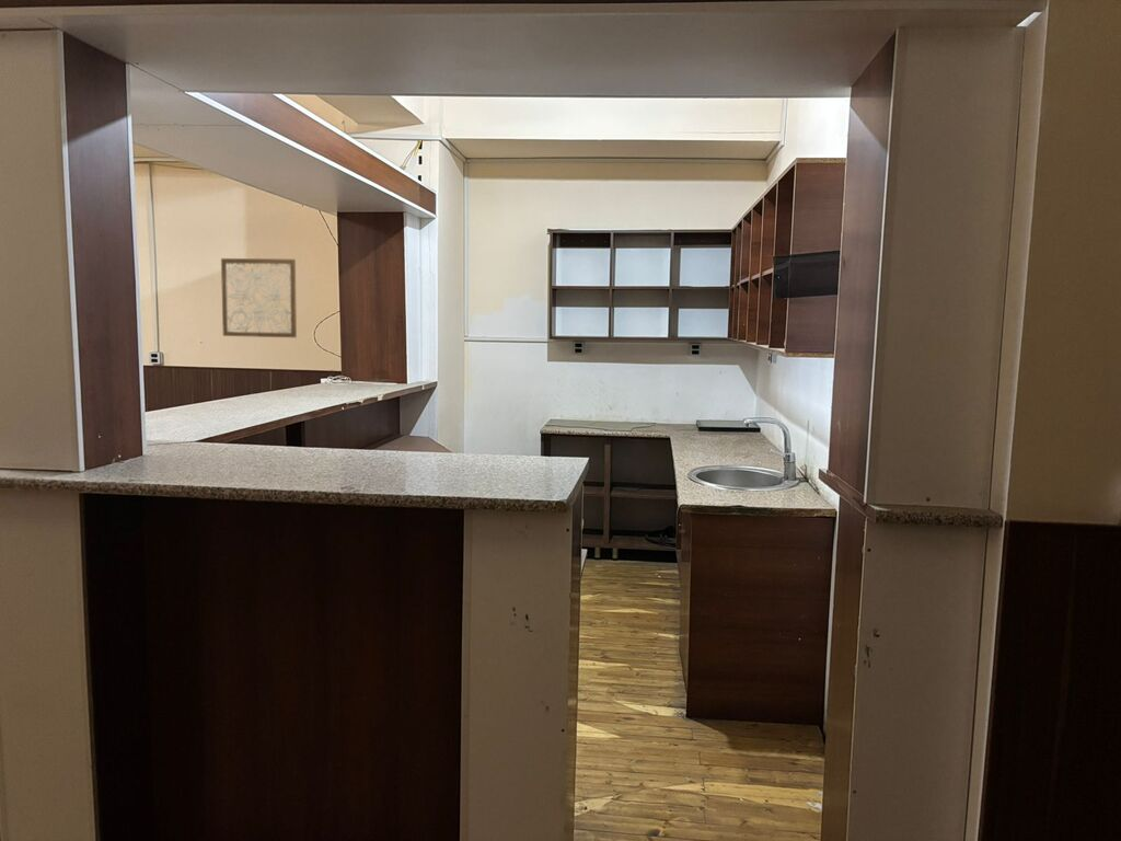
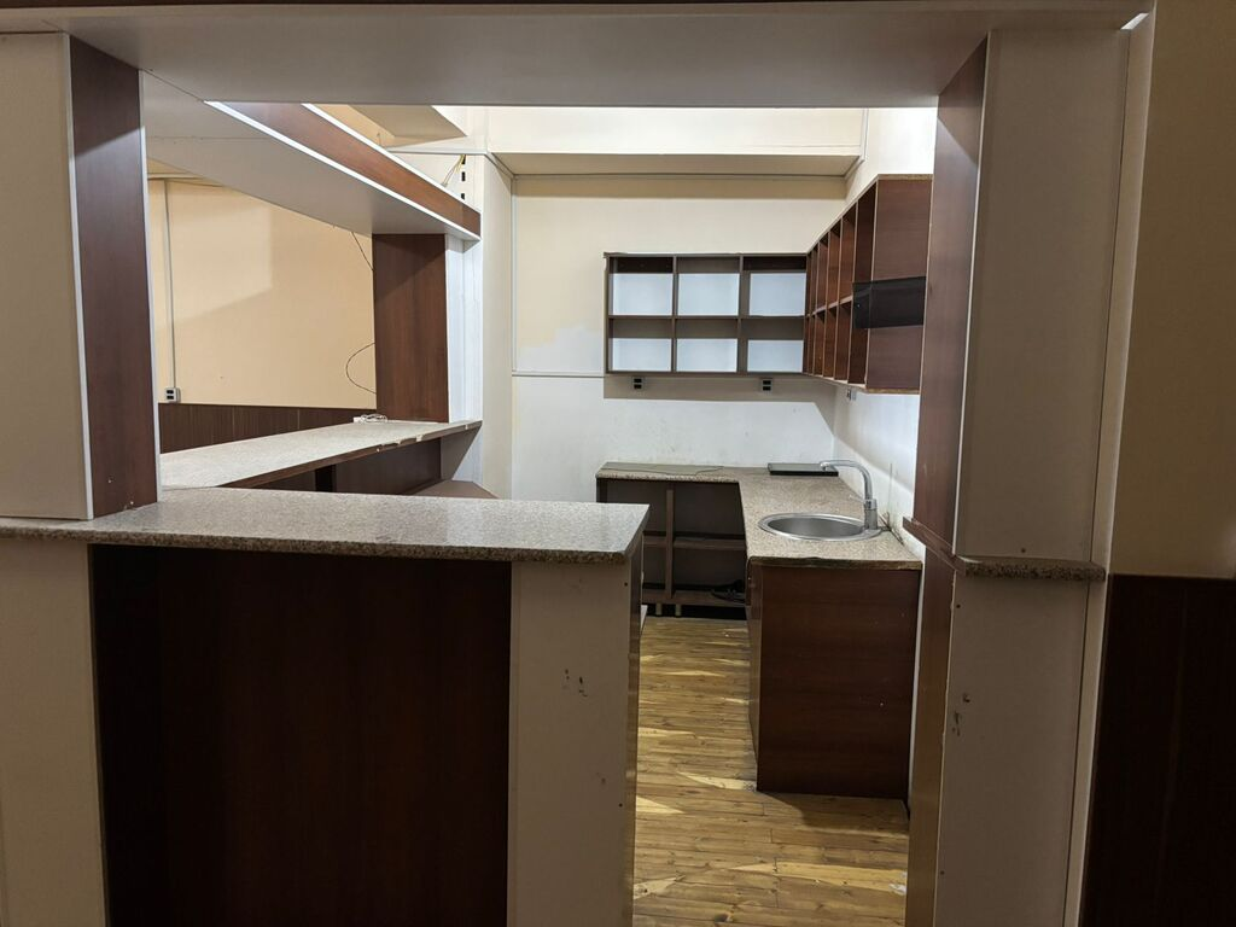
- wall art (262, 296)
